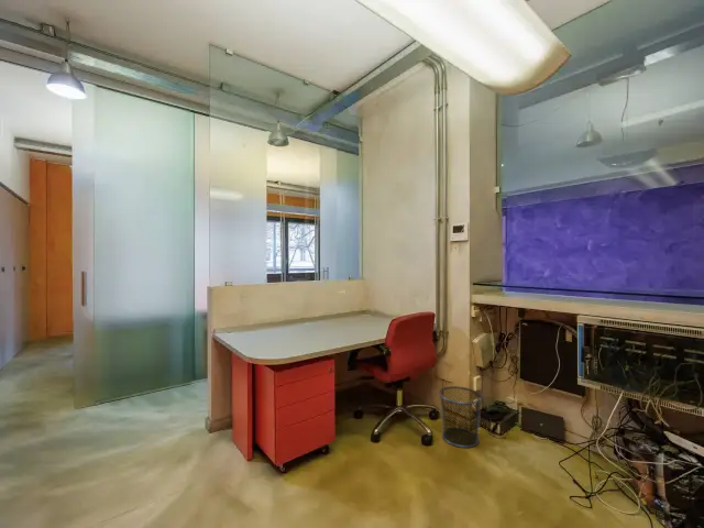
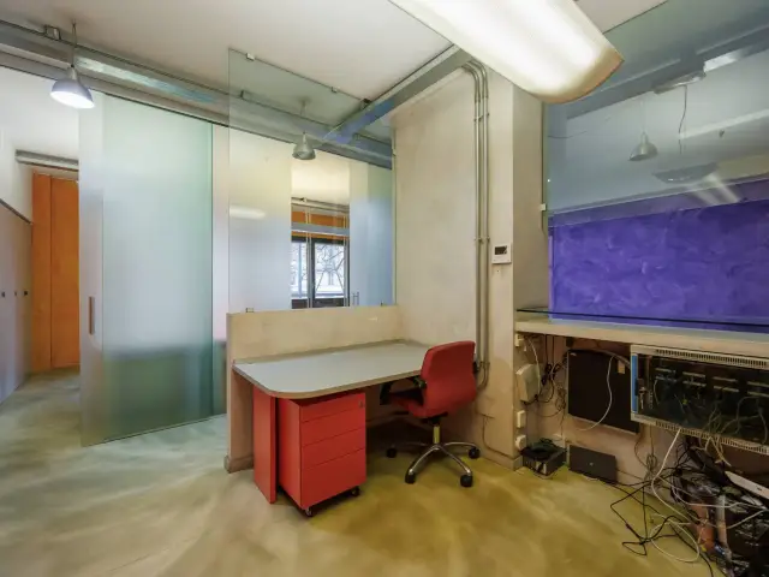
- waste bin (459, 416)
